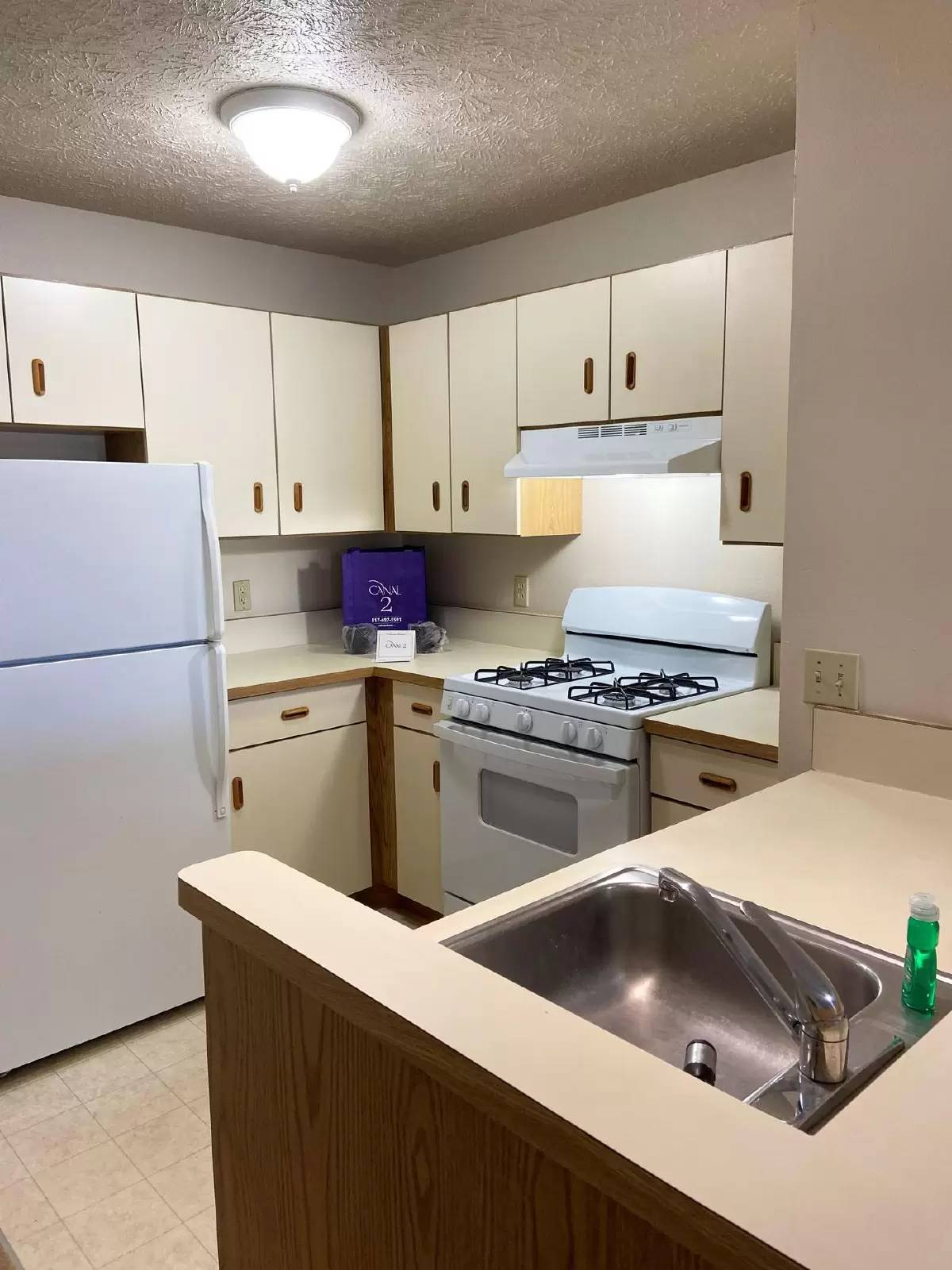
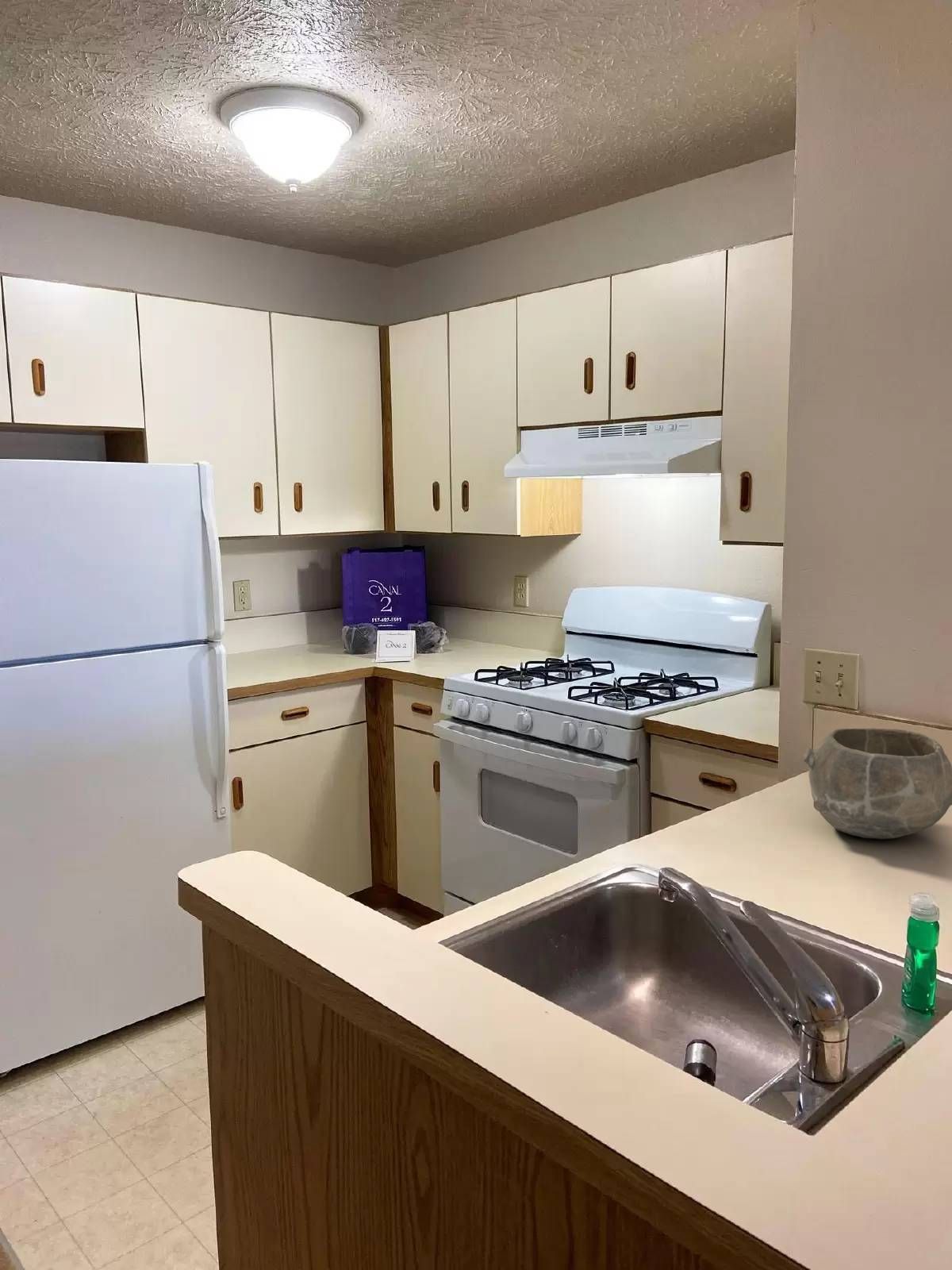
+ bowl (880, 784)
